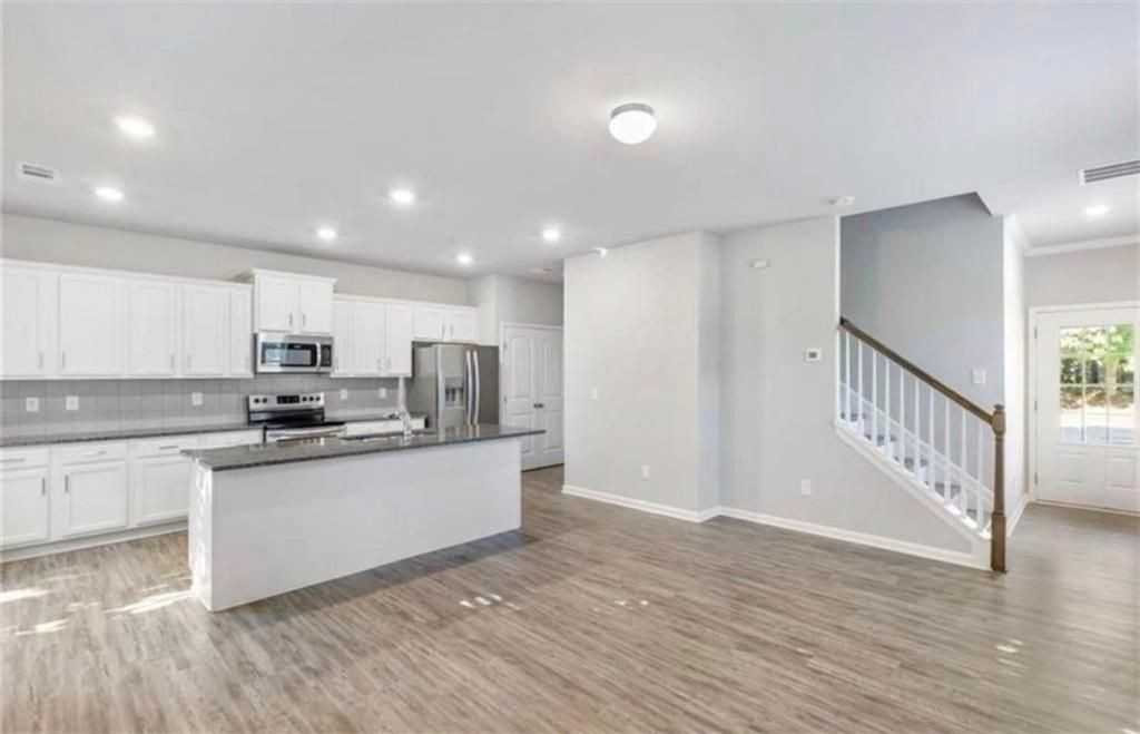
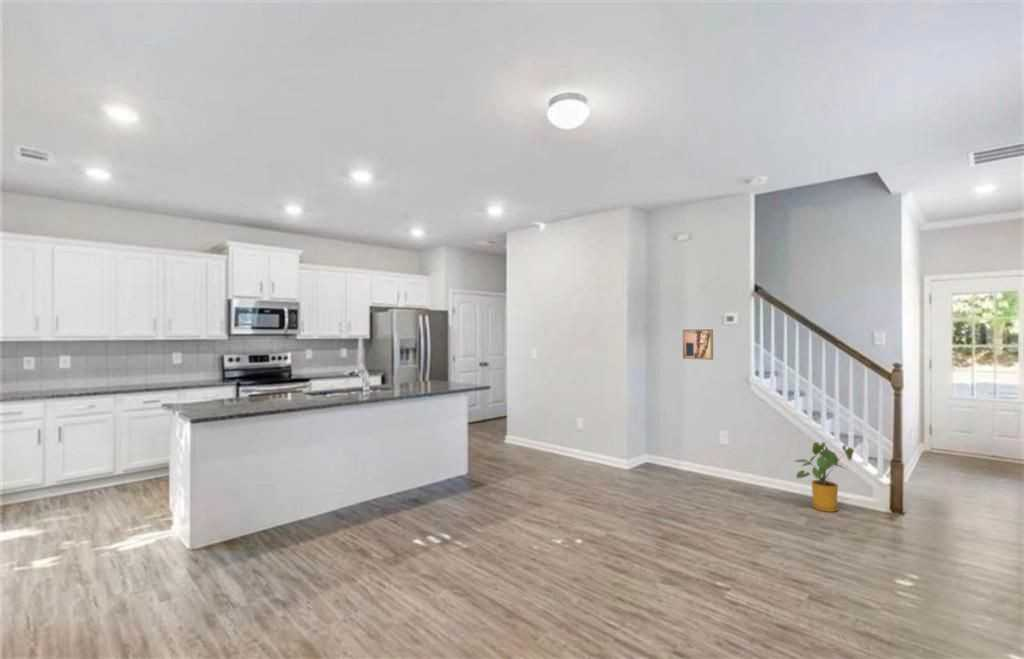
+ house plant (822, 476)
+ wall art (697, 344)
